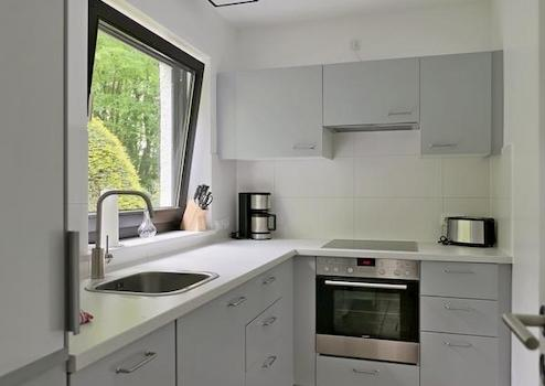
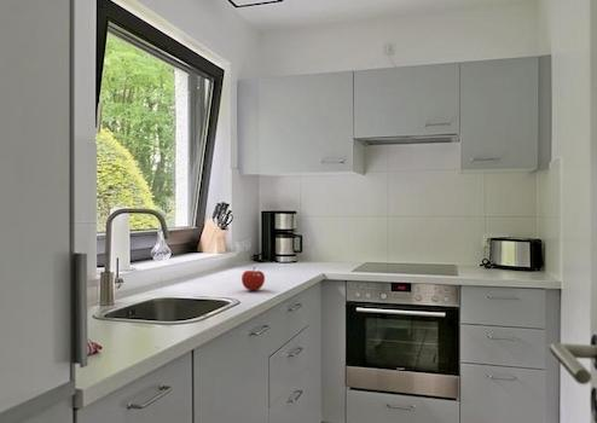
+ fruit (253, 278)
